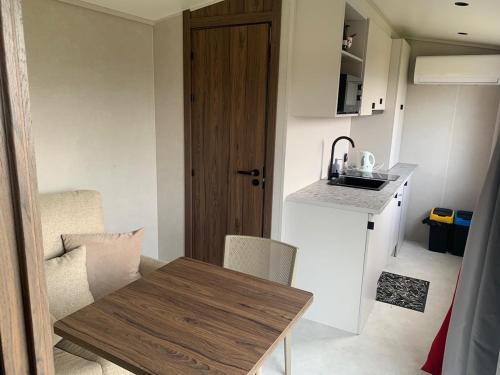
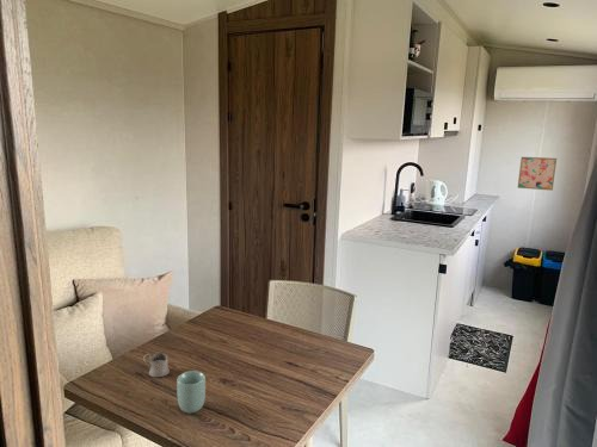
+ wall art (536, 173)
+ cup (191, 392)
+ tea glass holder (156, 359)
